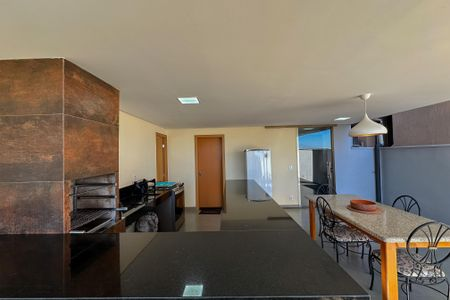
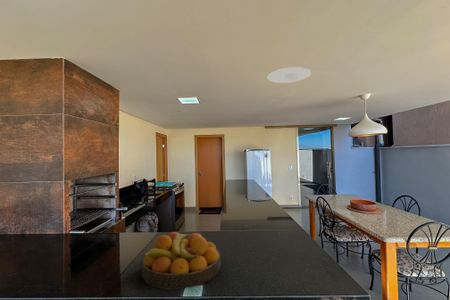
+ fruit bowl (182, 251)
+ recessed light (288, 73)
